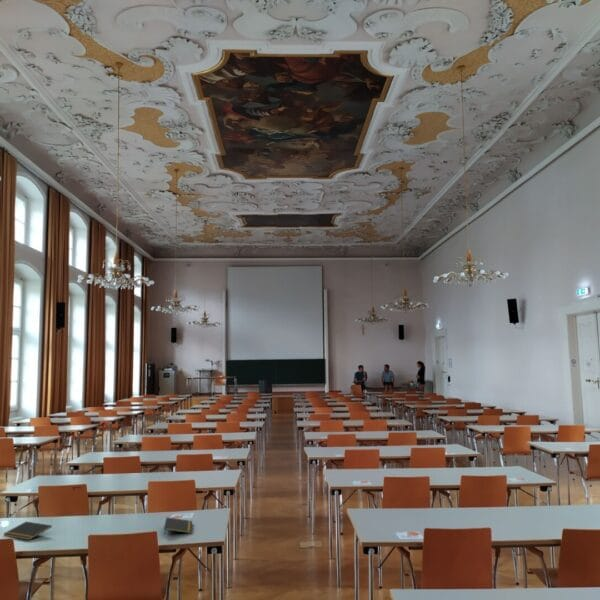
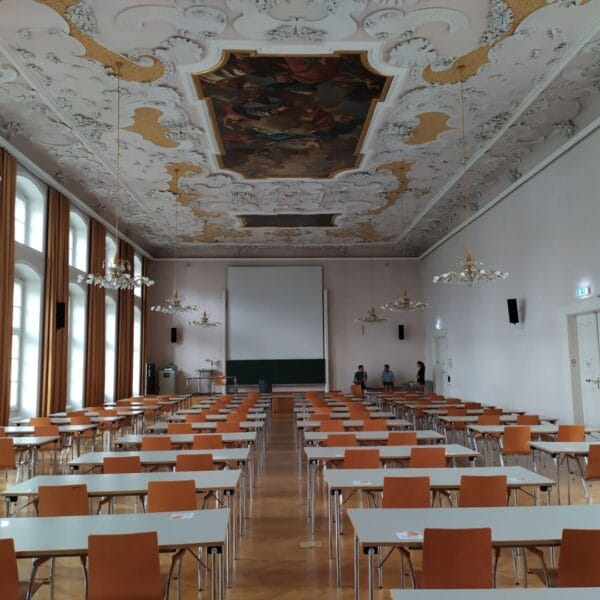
- notepad (178, 525)
- notepad (27, 530)
